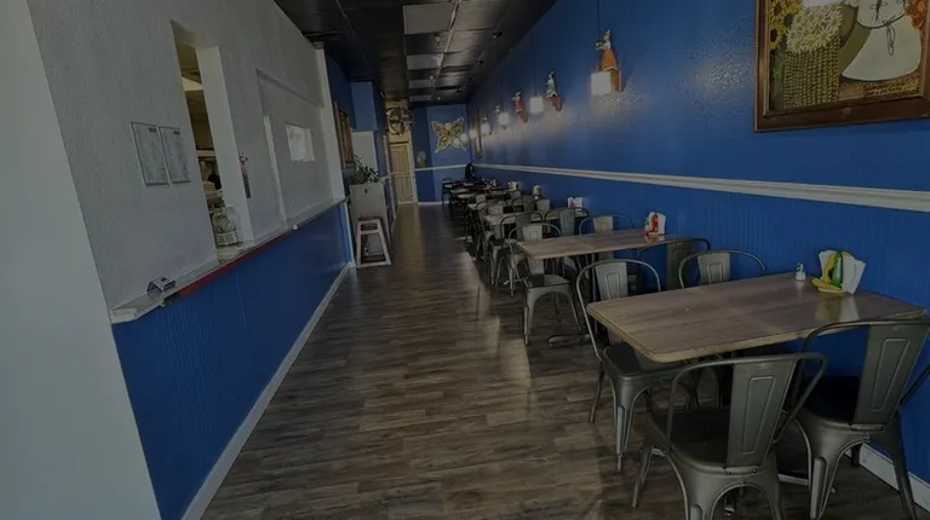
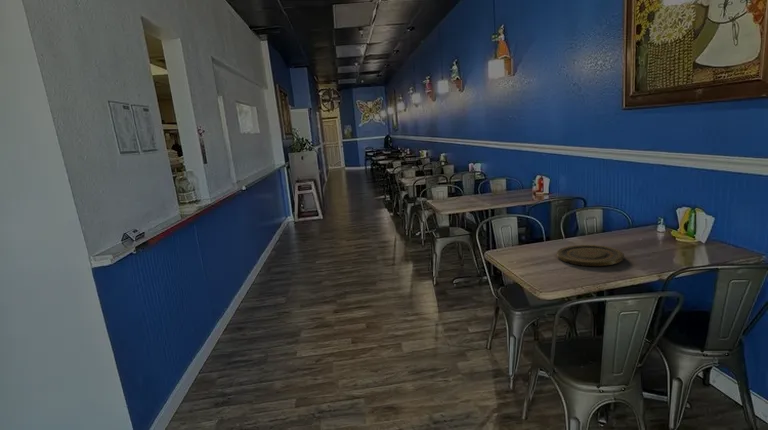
+ plate (589, 254)
